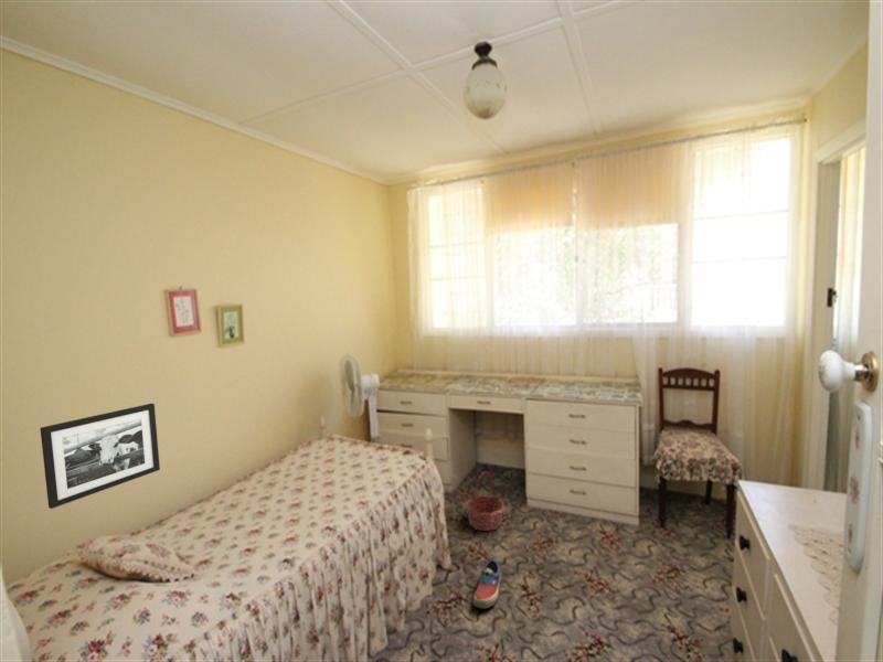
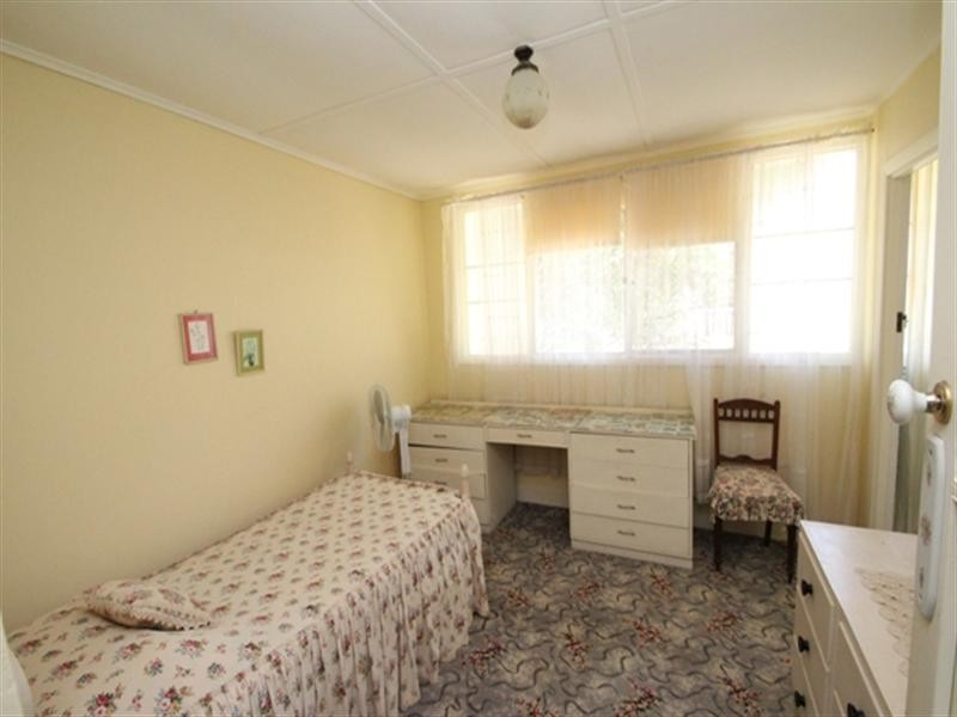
- shoe (489, 583)
- basket (483, 496)
- picture frame (106, 450)
